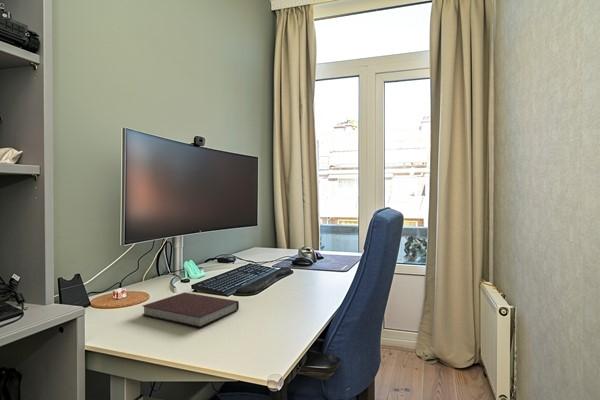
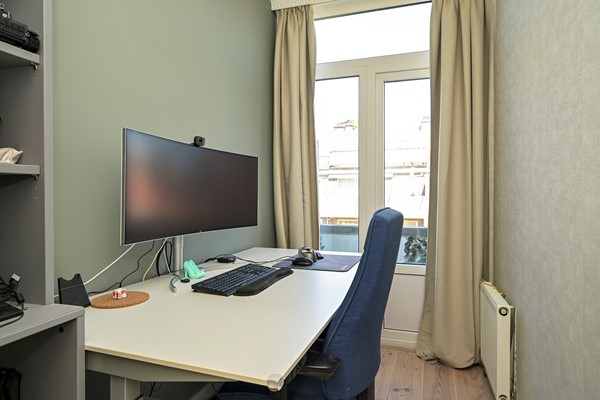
- notebook (191, 307)
